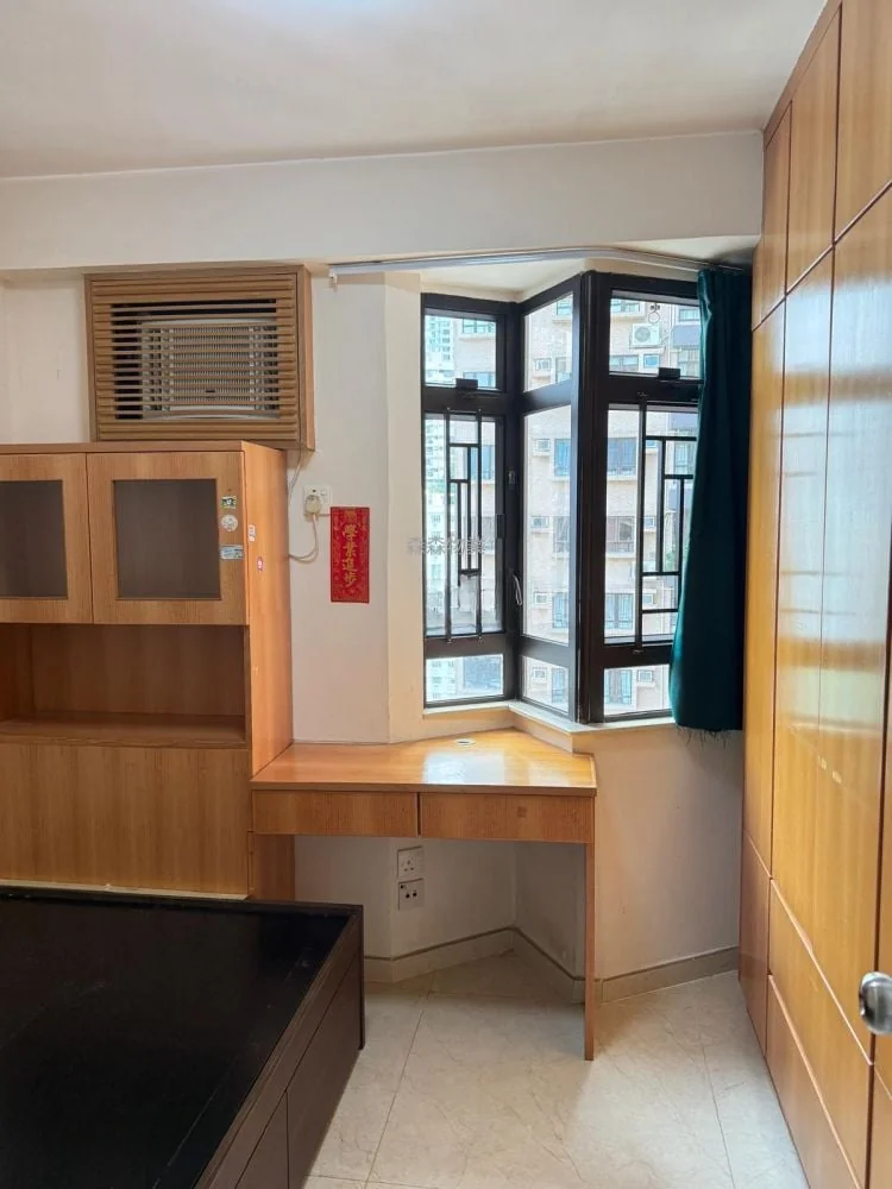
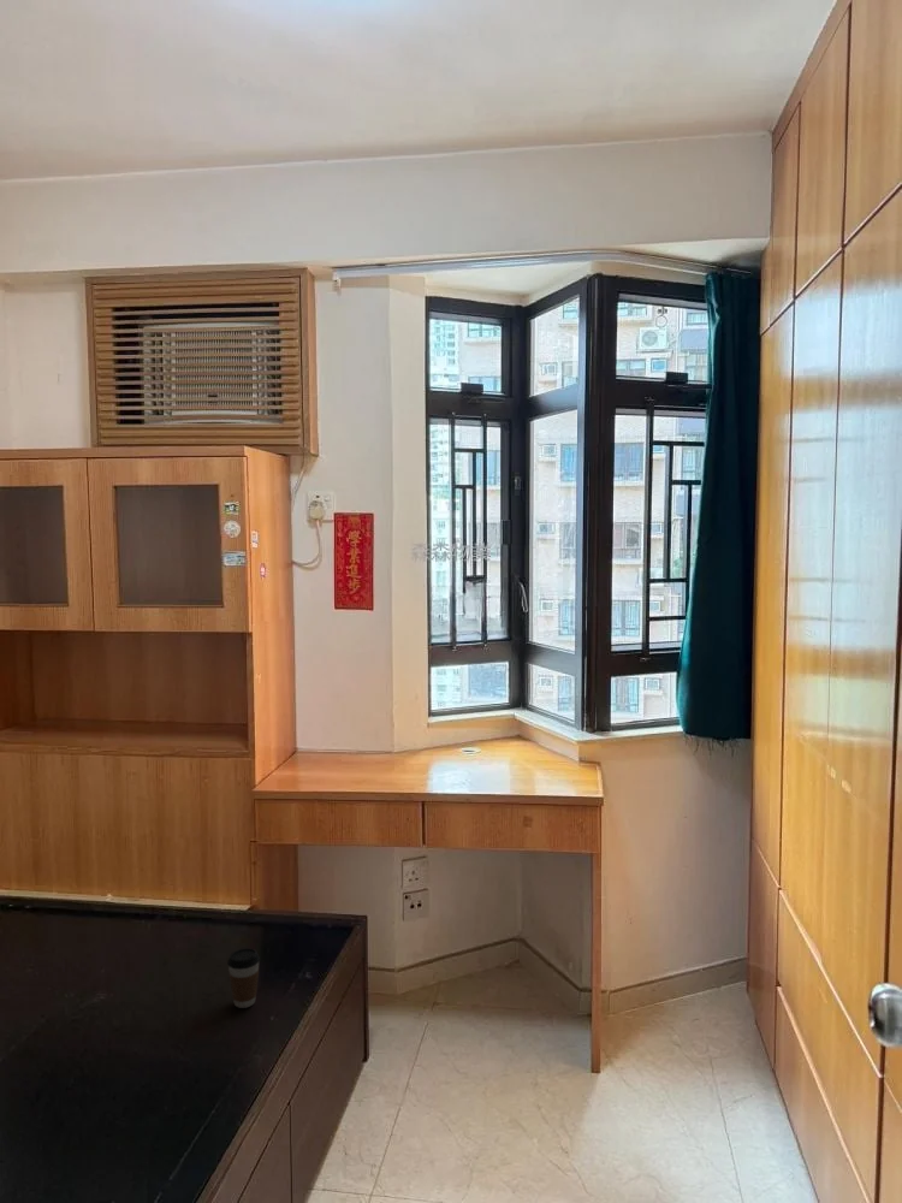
+ coffee cup (243, 978)
